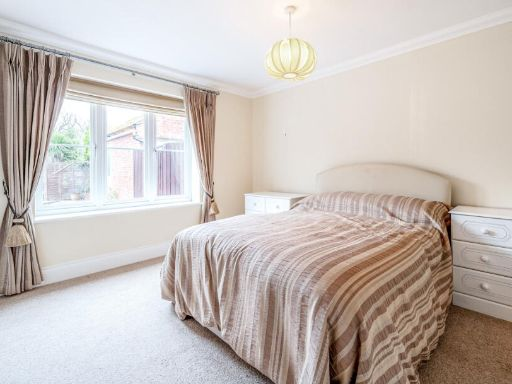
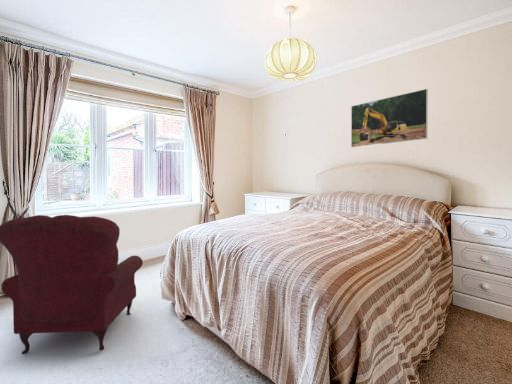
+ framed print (385, 121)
+ armchair (78, 274)
